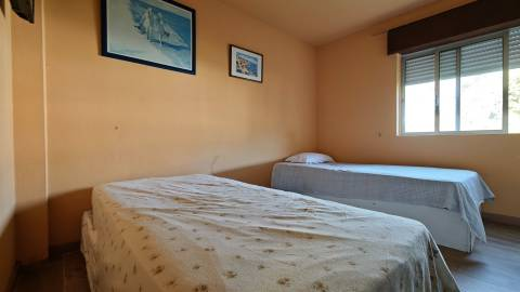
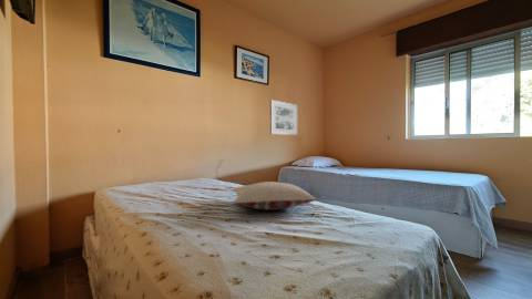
+ wall art (284, 118)
+ pillow (269, 193)
